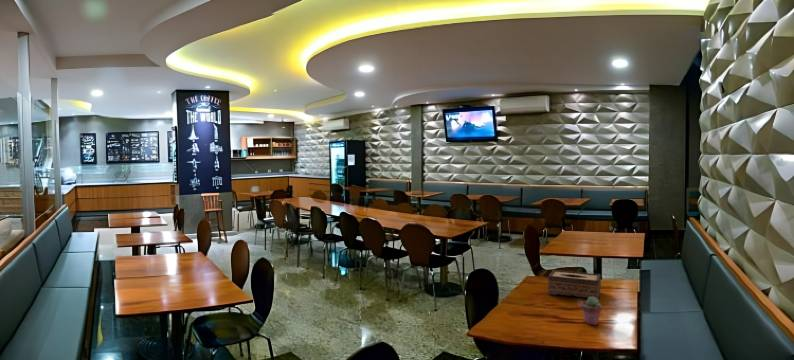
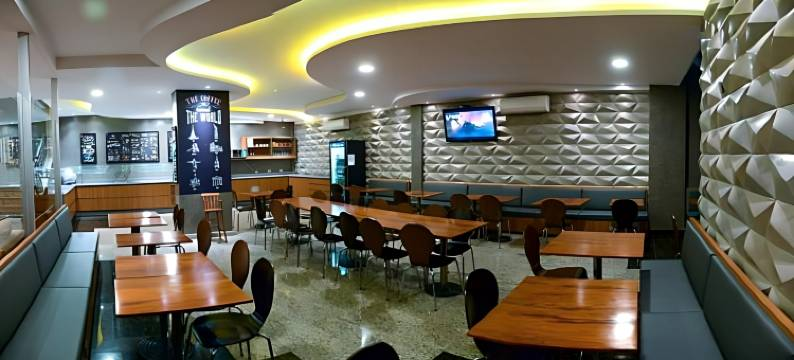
- tissue box (574, 284)
- potted succulent (591, 309)
